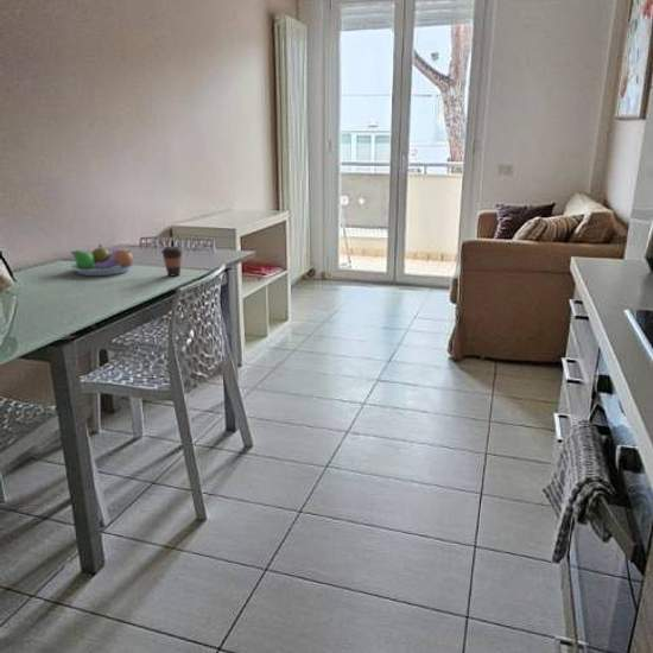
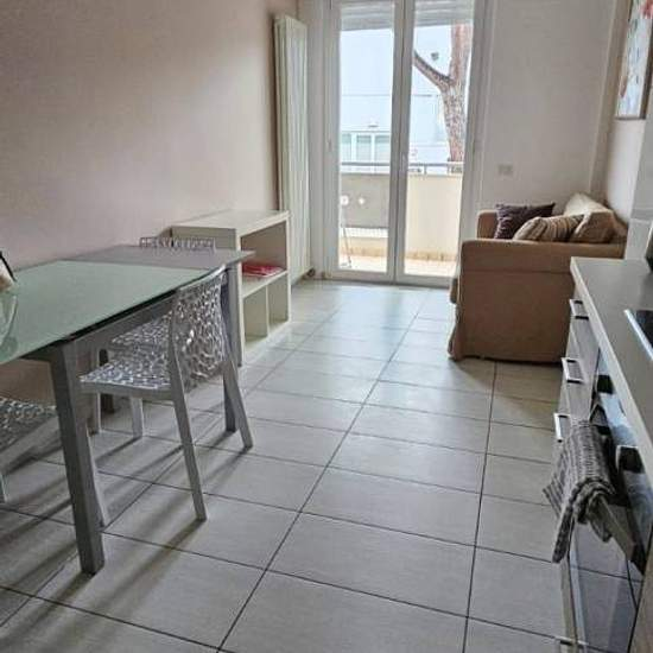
- fruit bowl (101, 258)
- coffee cup (172, 261)
